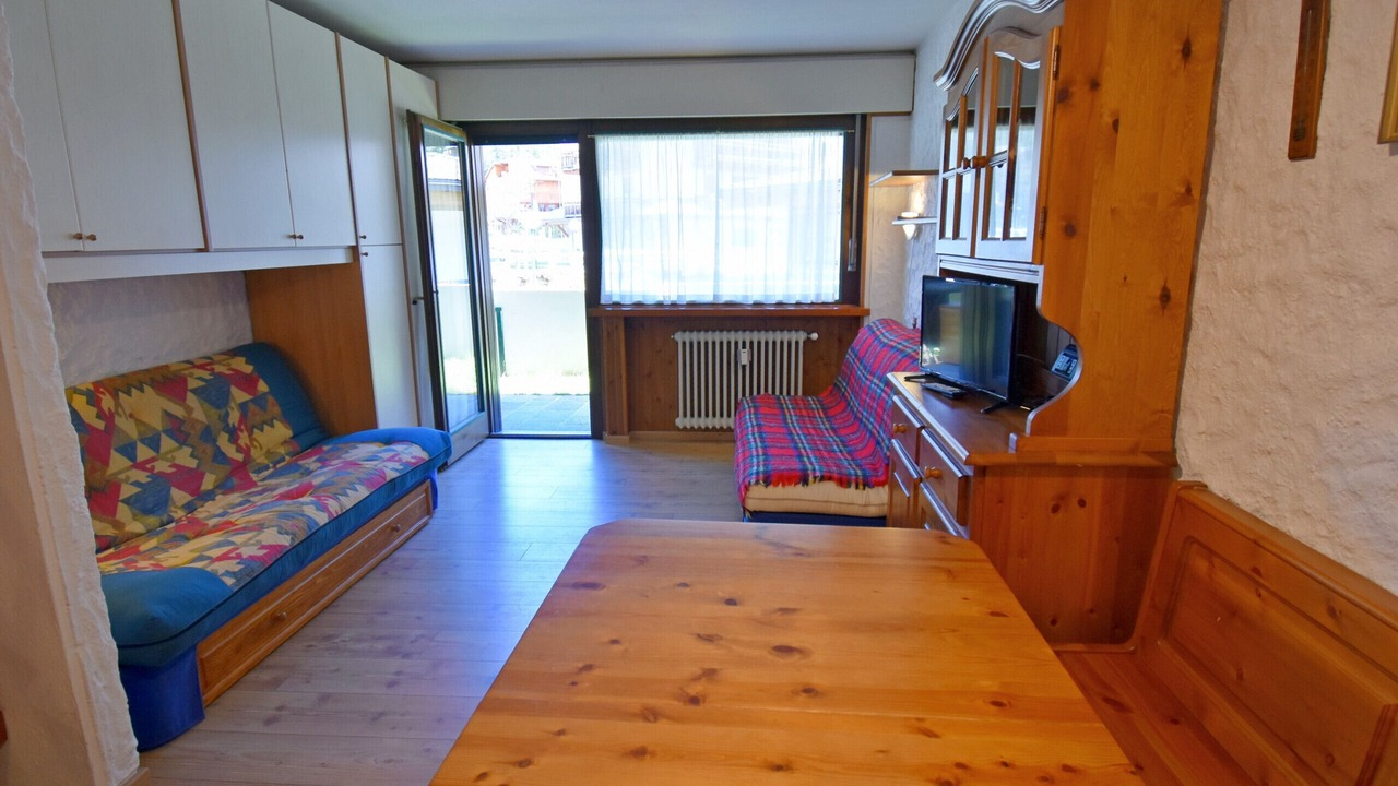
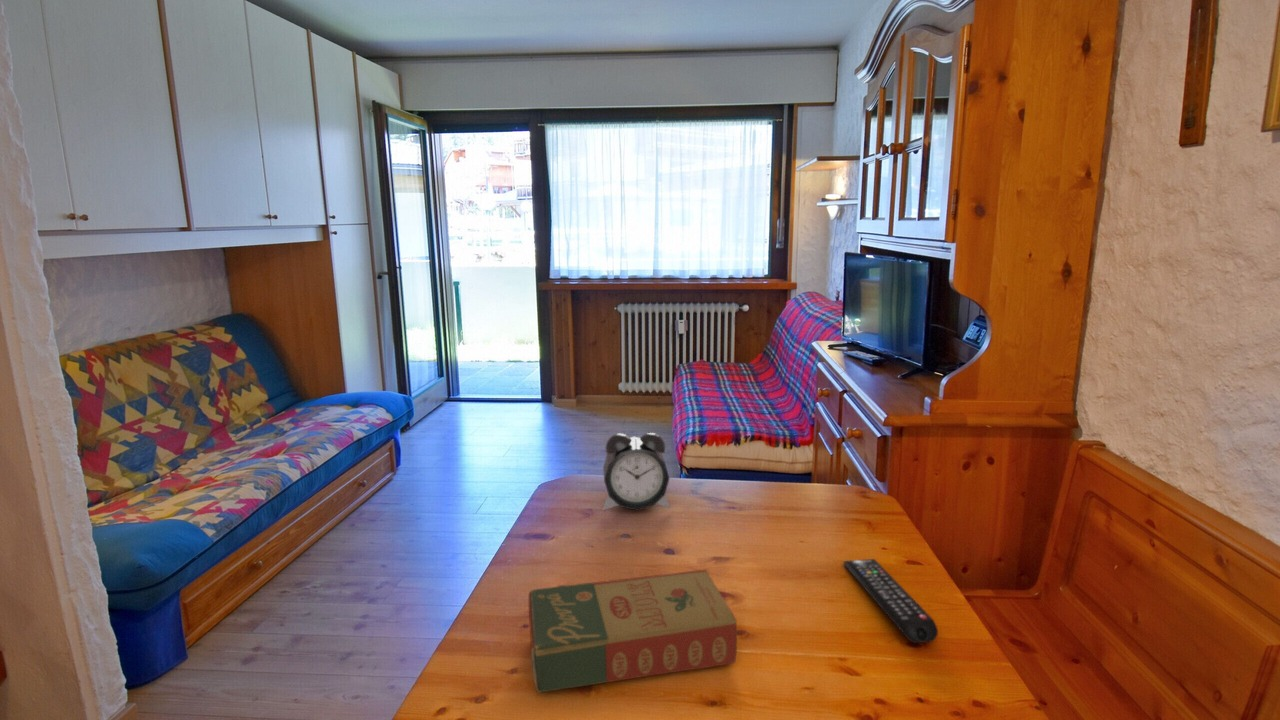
+ remote control (885, 594)
+ alarm clock (634, 469)
+ book (628, 626)
